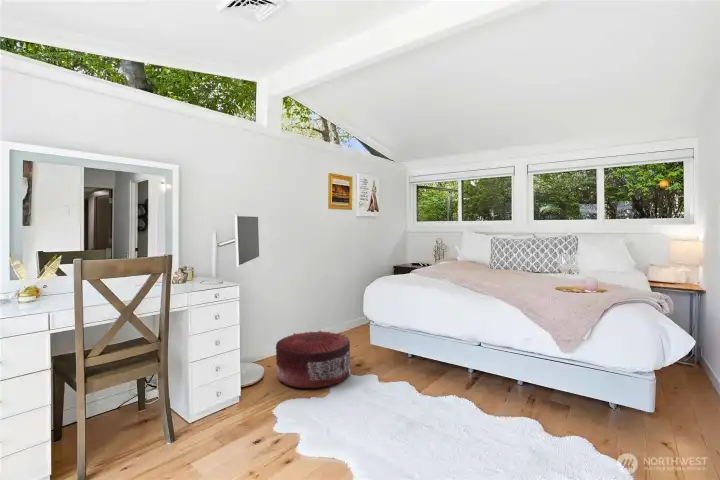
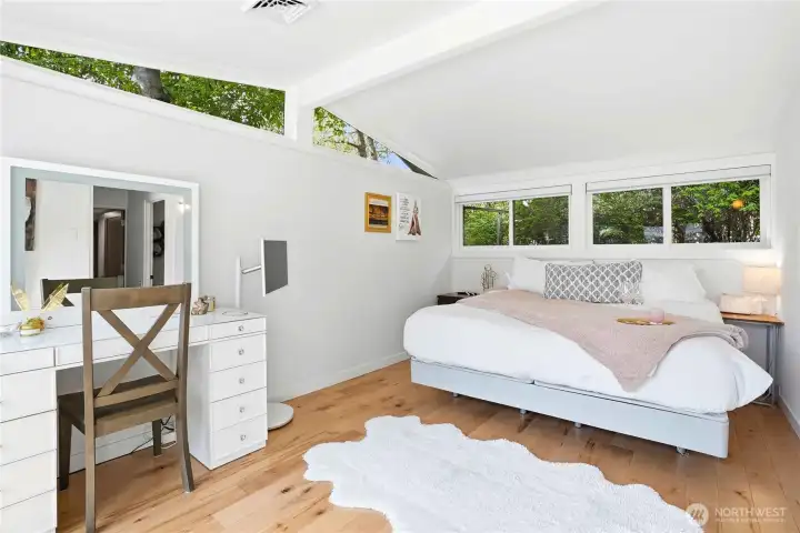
- pouf (314, 355)
